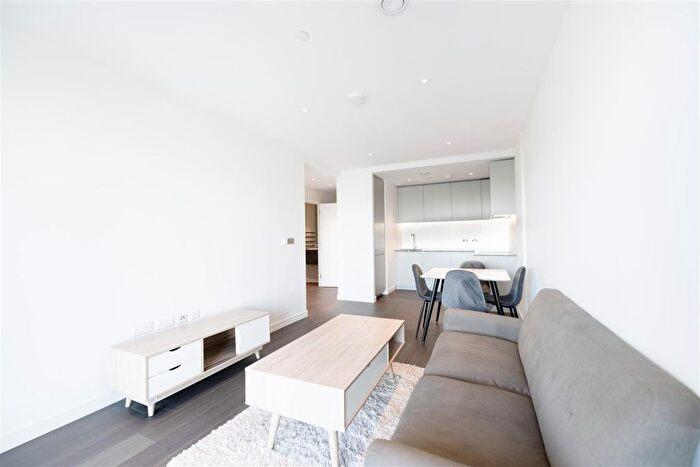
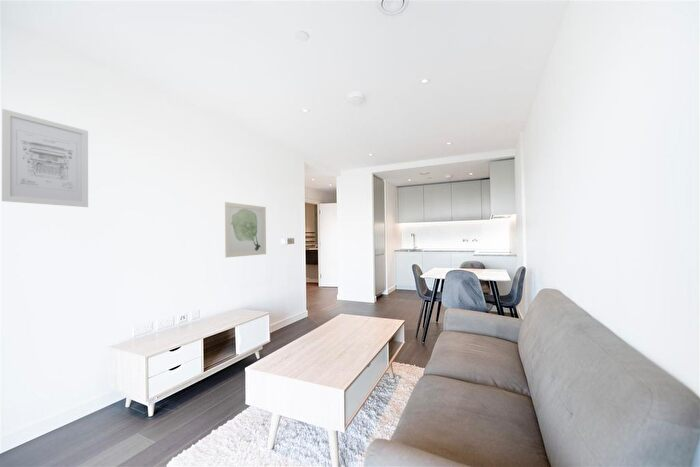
+ wall art (247, 230)
+ wall art (49, 162)
